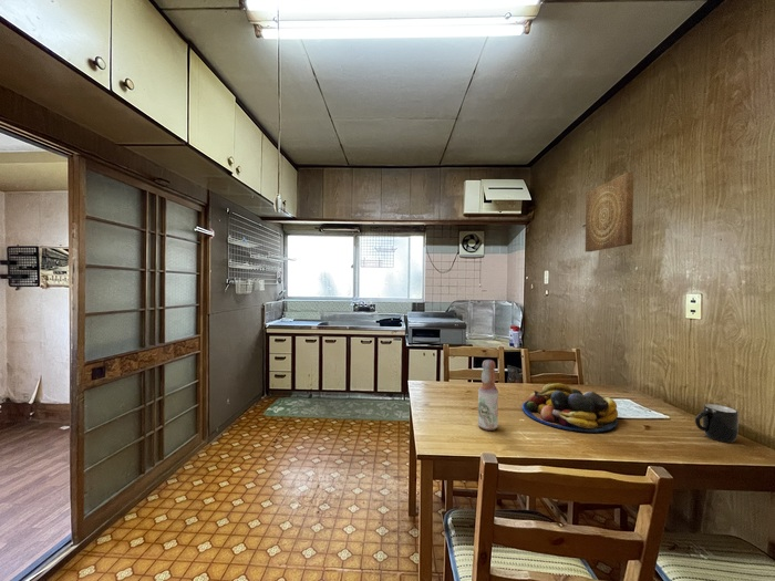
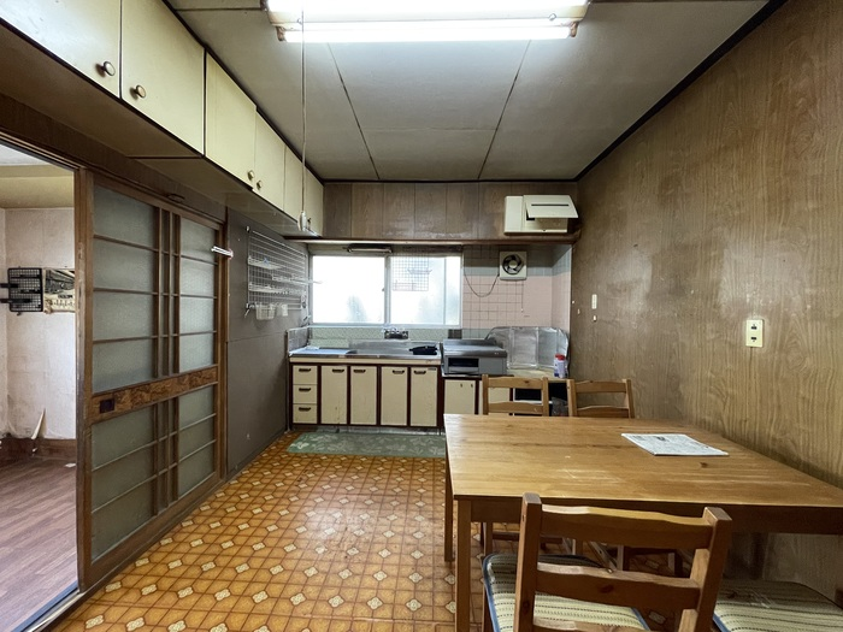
- fruit bowl (566, 398)
- mug (714, 422)
- wall art (607, 216)
- bottle (488, 393)
